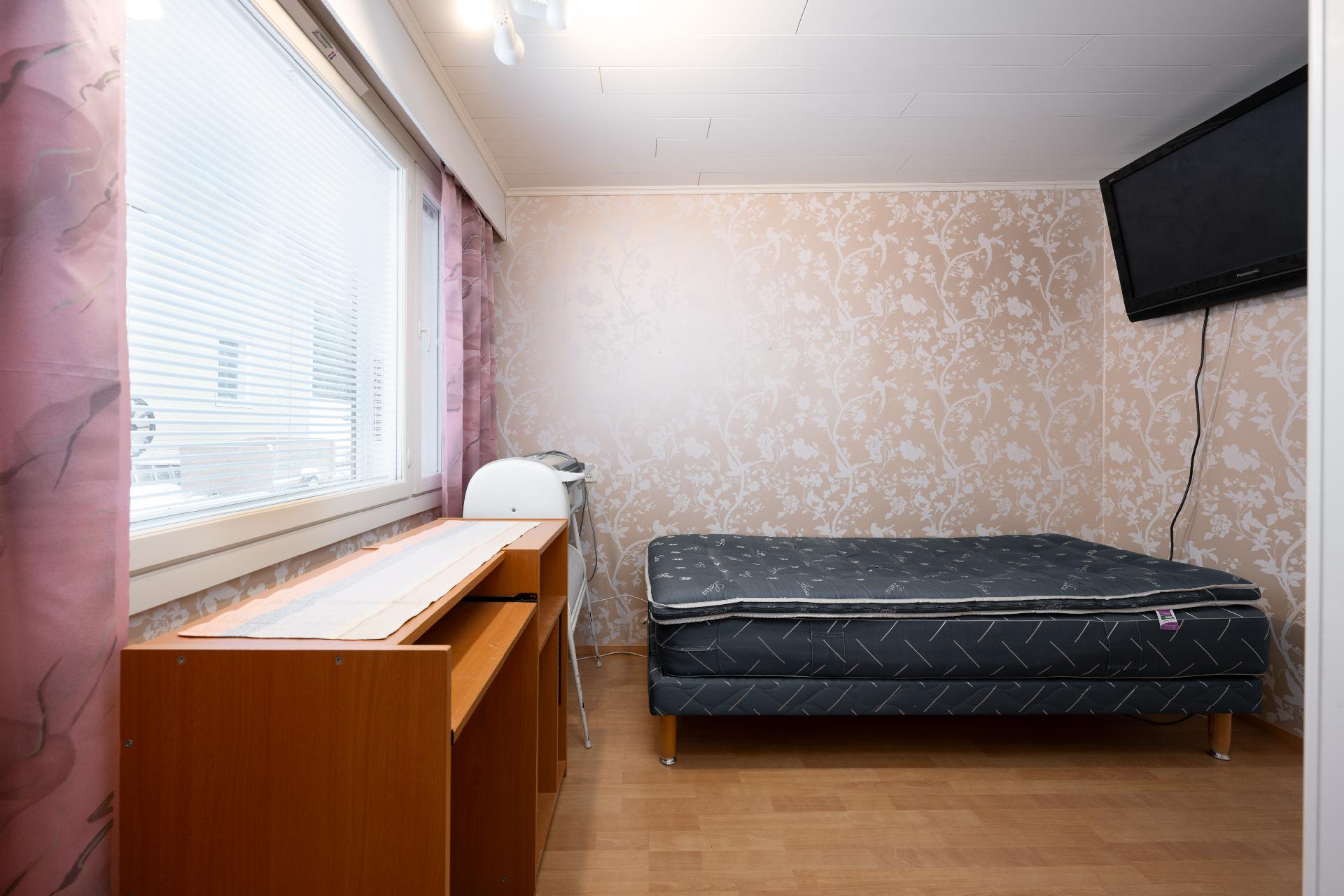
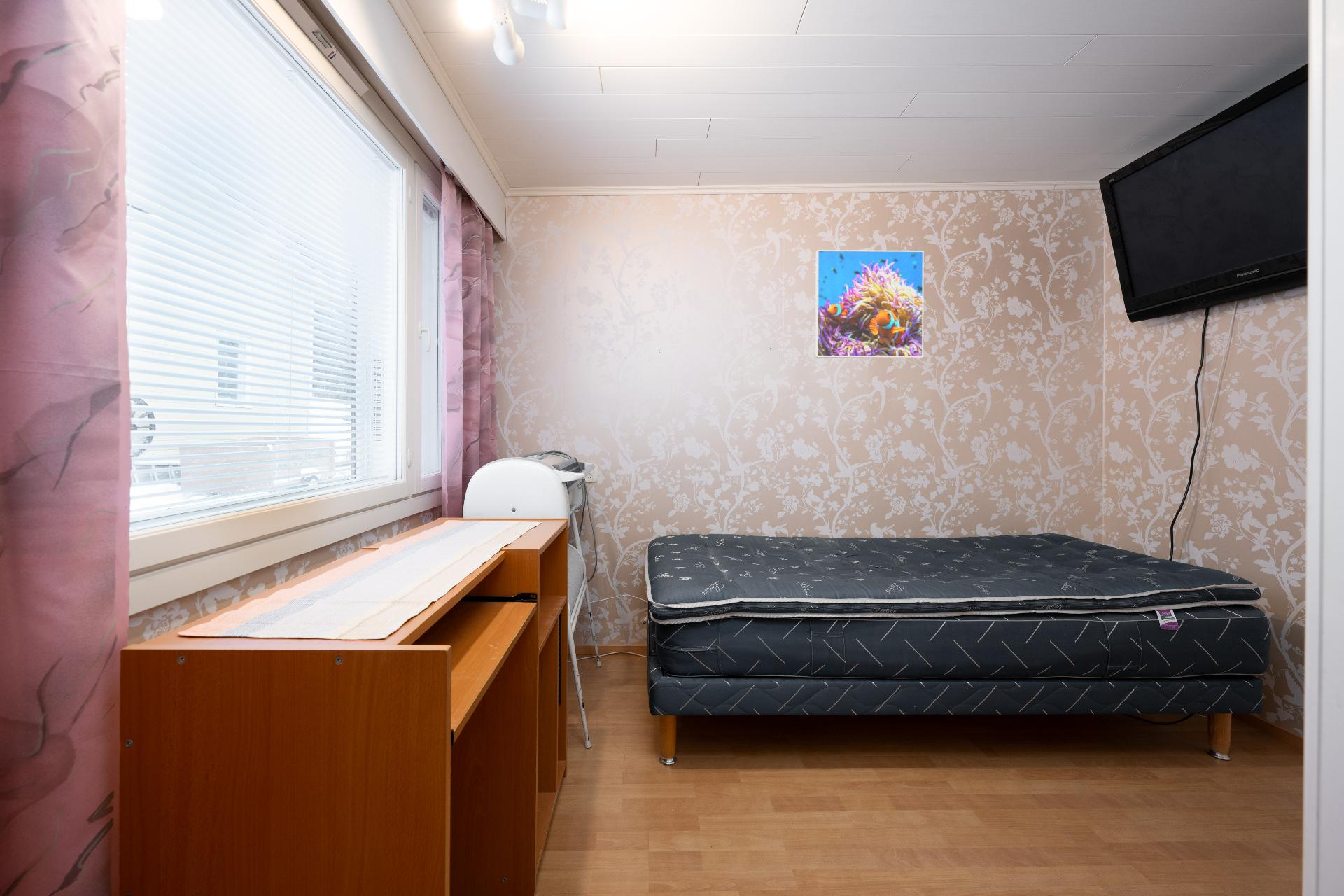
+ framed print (869, 304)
